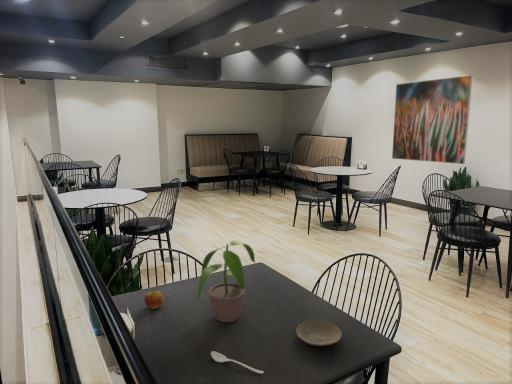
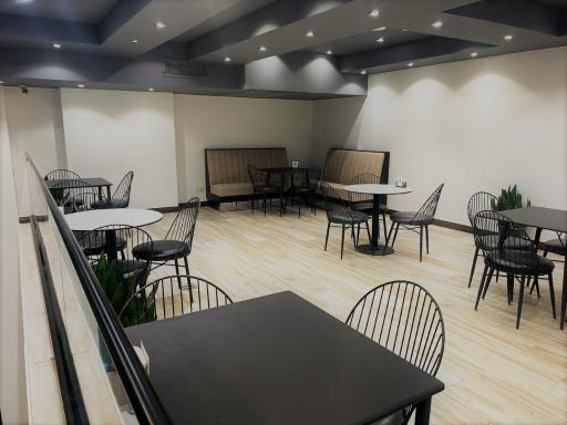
- apple (153, 297)
- spoon (236, 362)
- plate (318, 334)
- potted plant (226, 280)
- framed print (428, 121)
